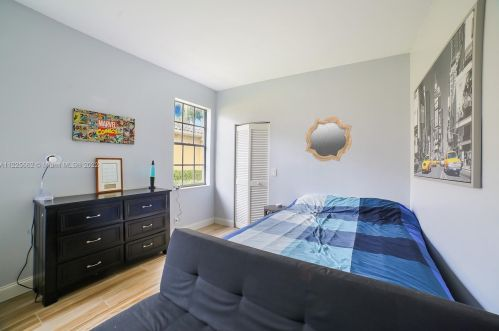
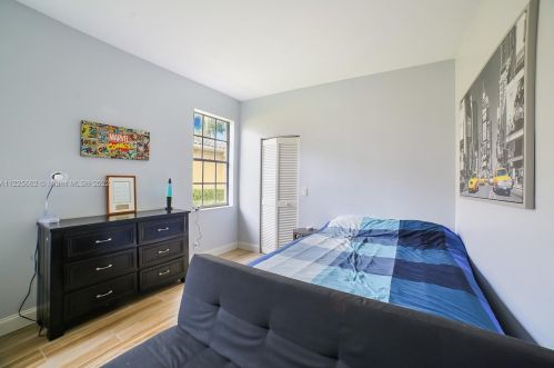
- mirror (327, 139)
